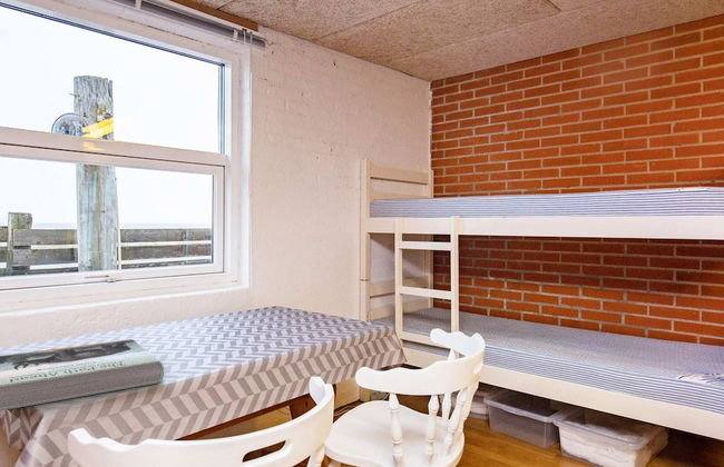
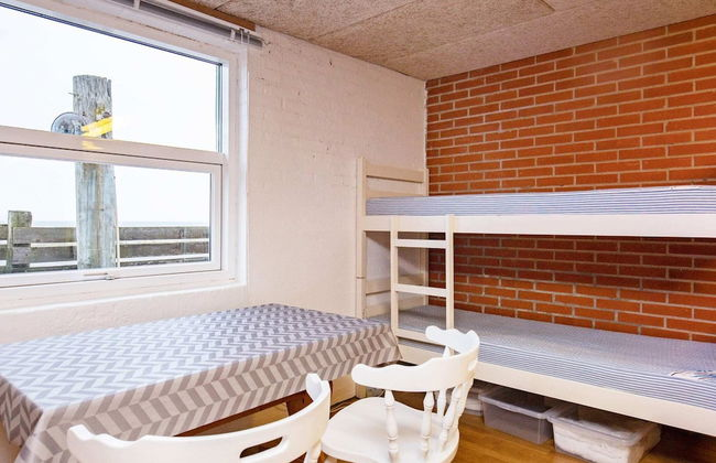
- book (70, 369)
